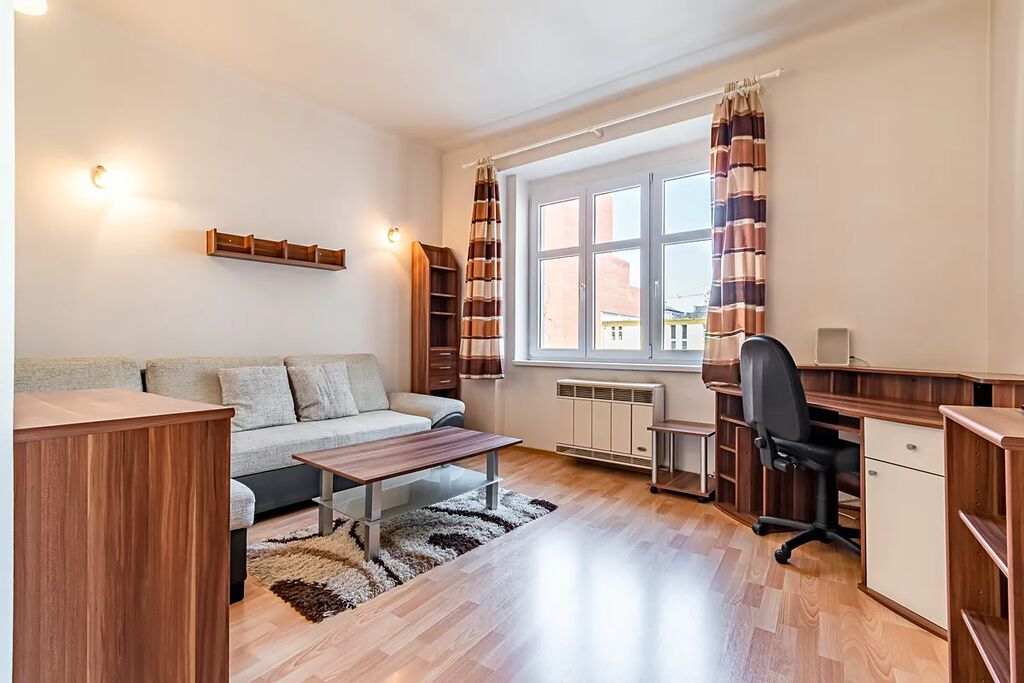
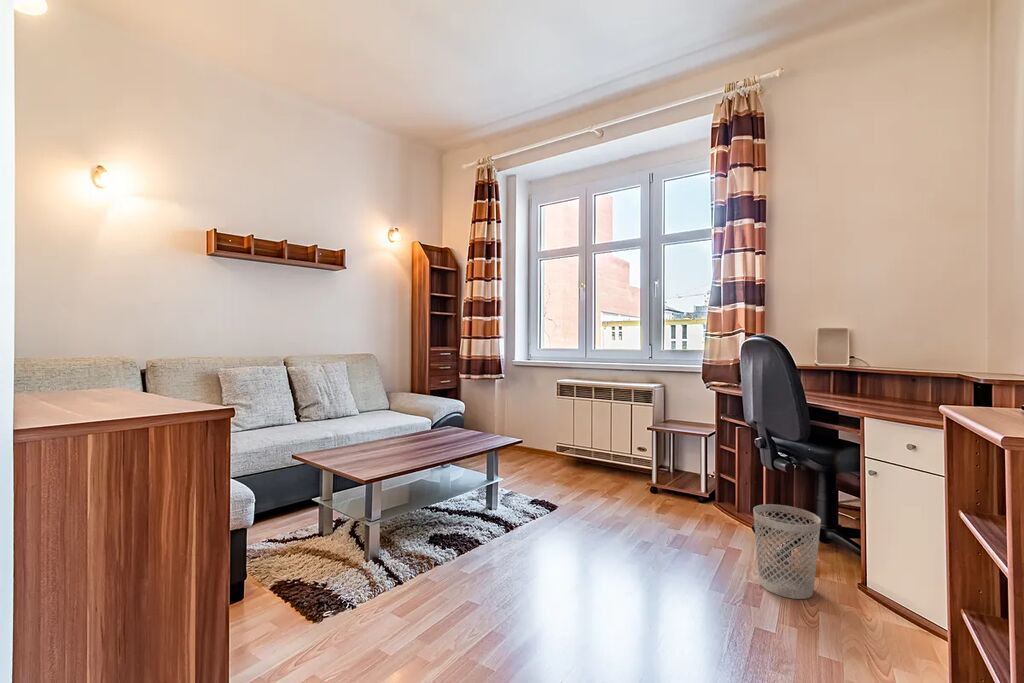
+ wastebasket (785, 550)
